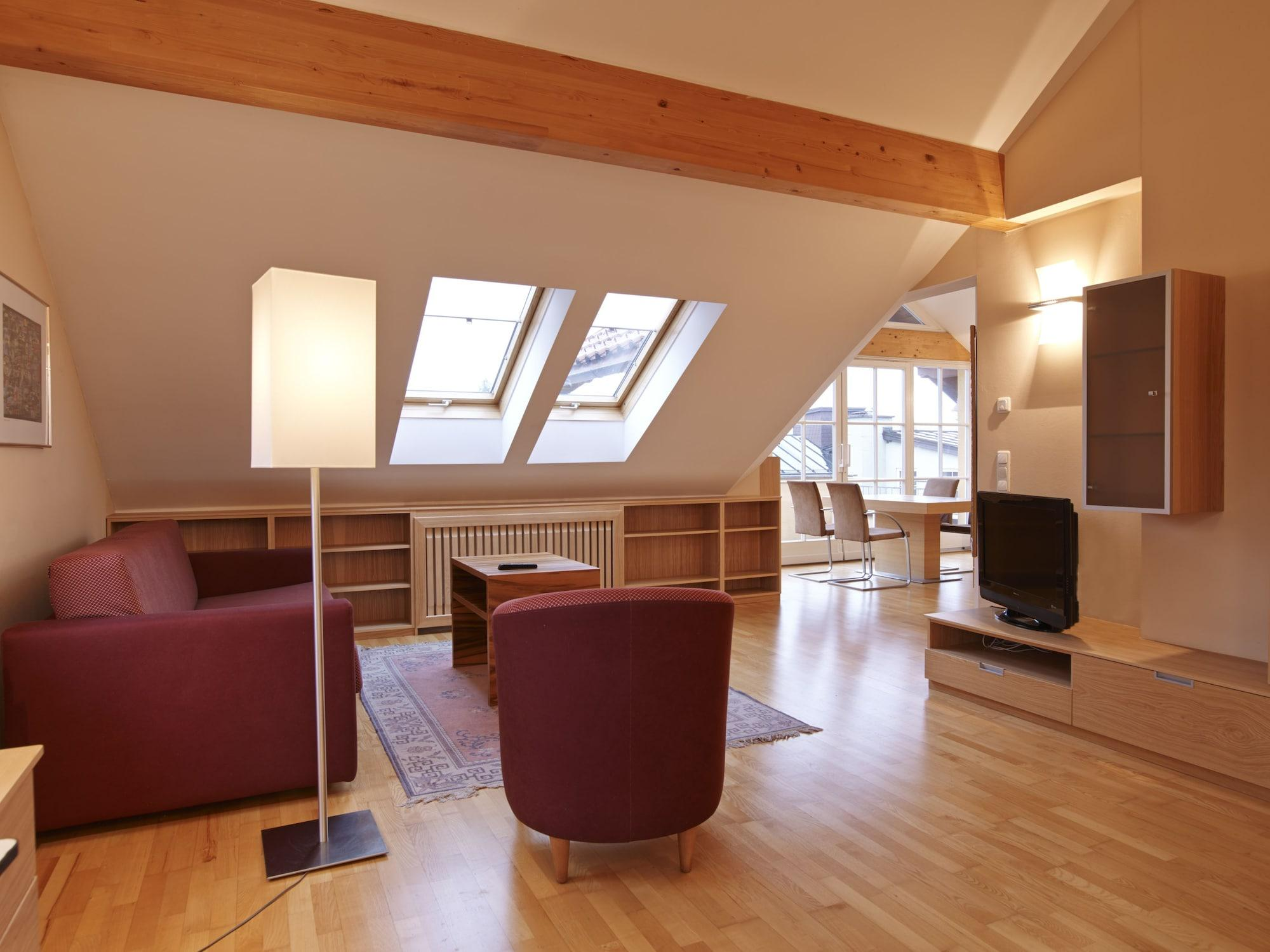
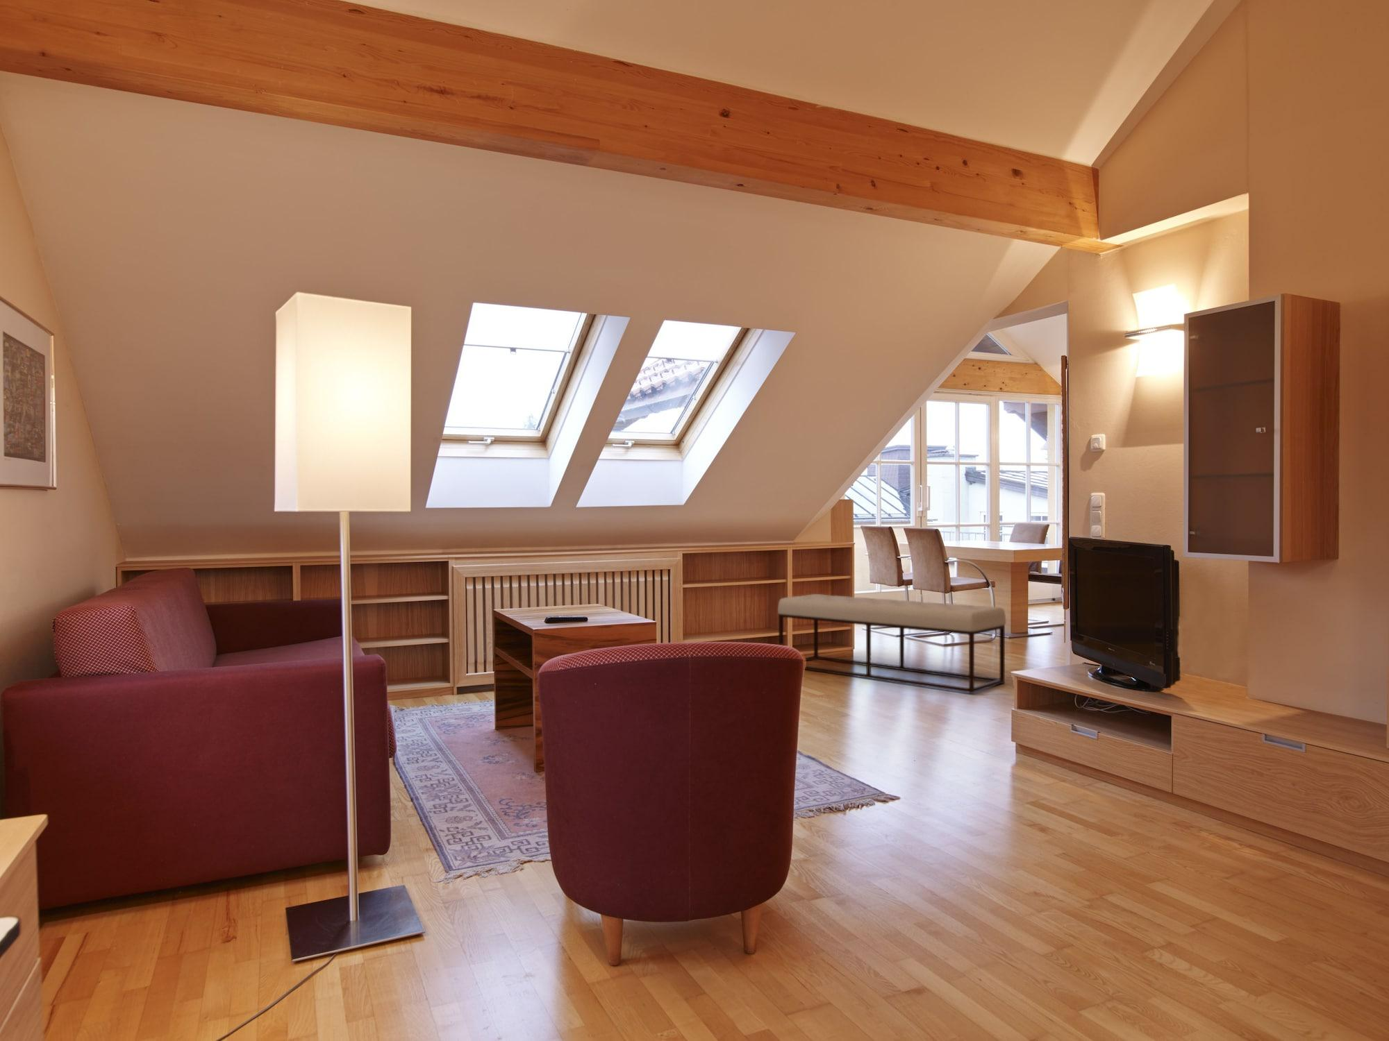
+ bench (886, 627)
